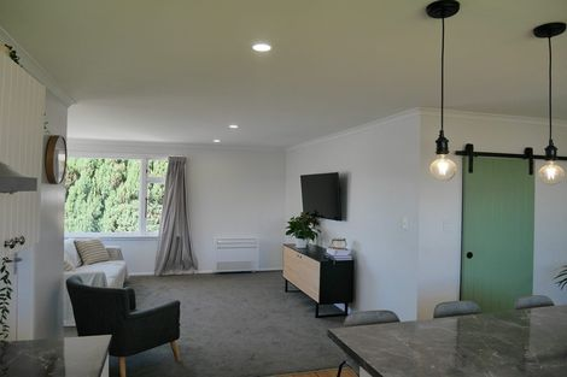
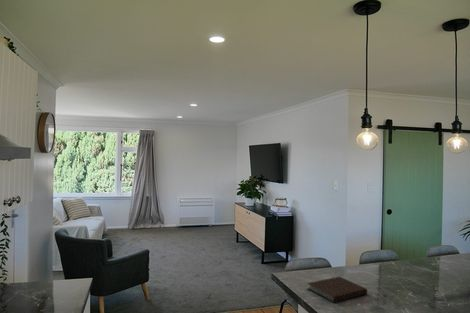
+ notebook (336, 288)
